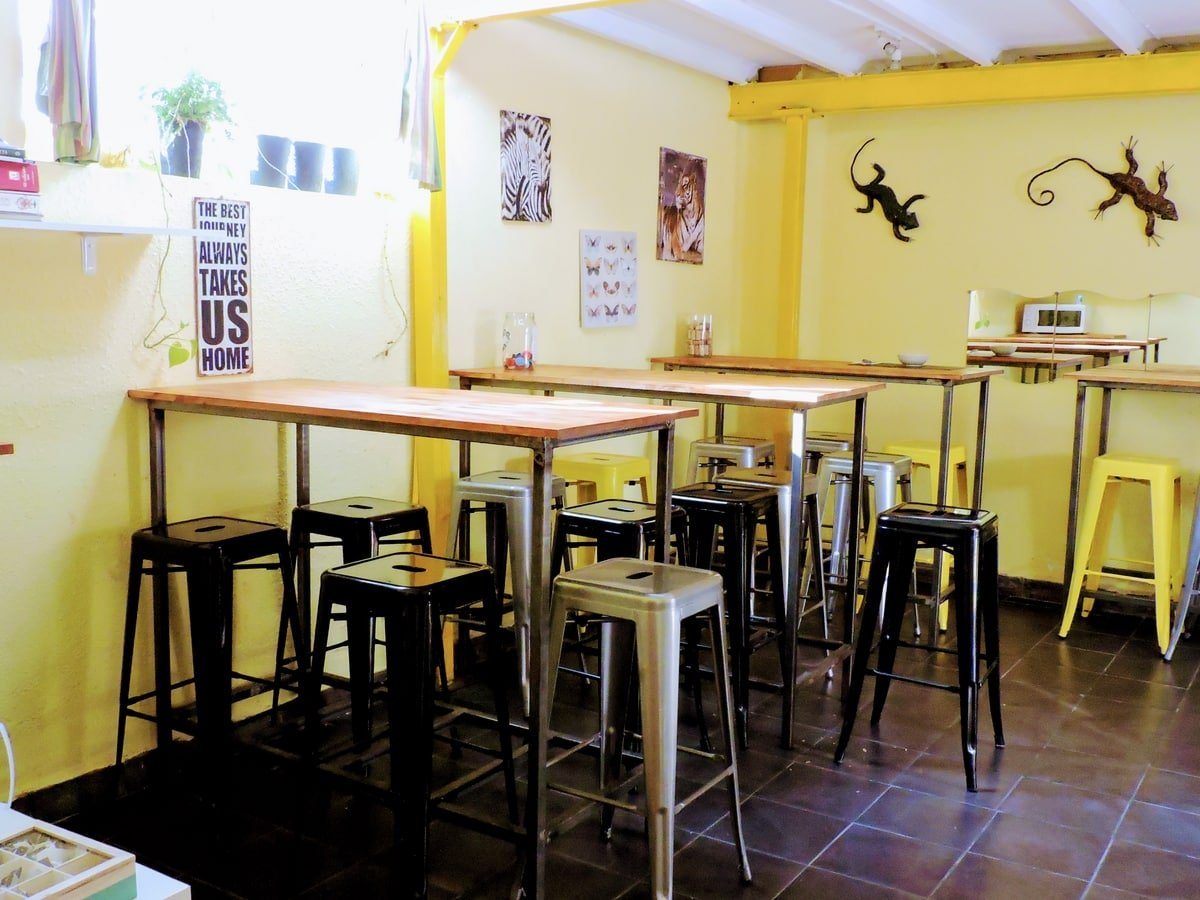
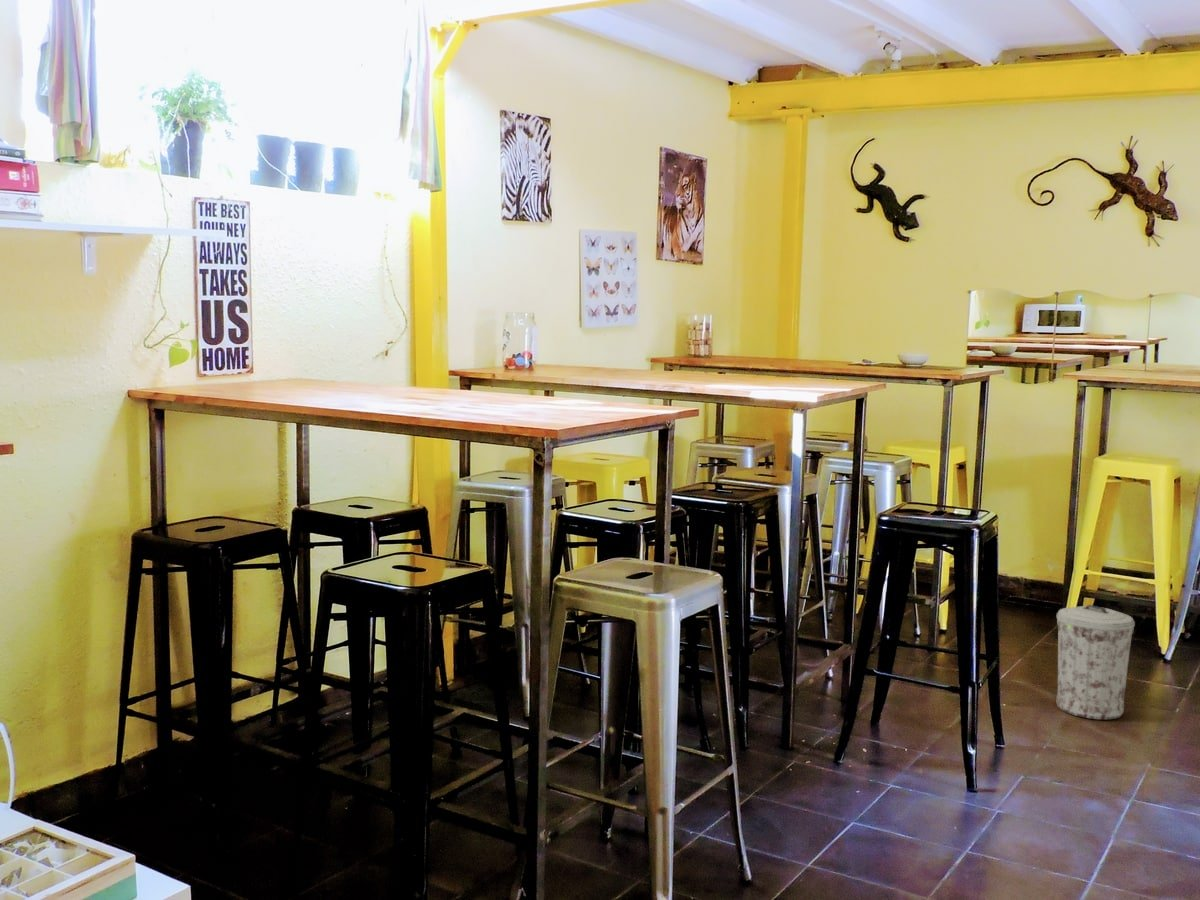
+ trash can (1092, 658)
